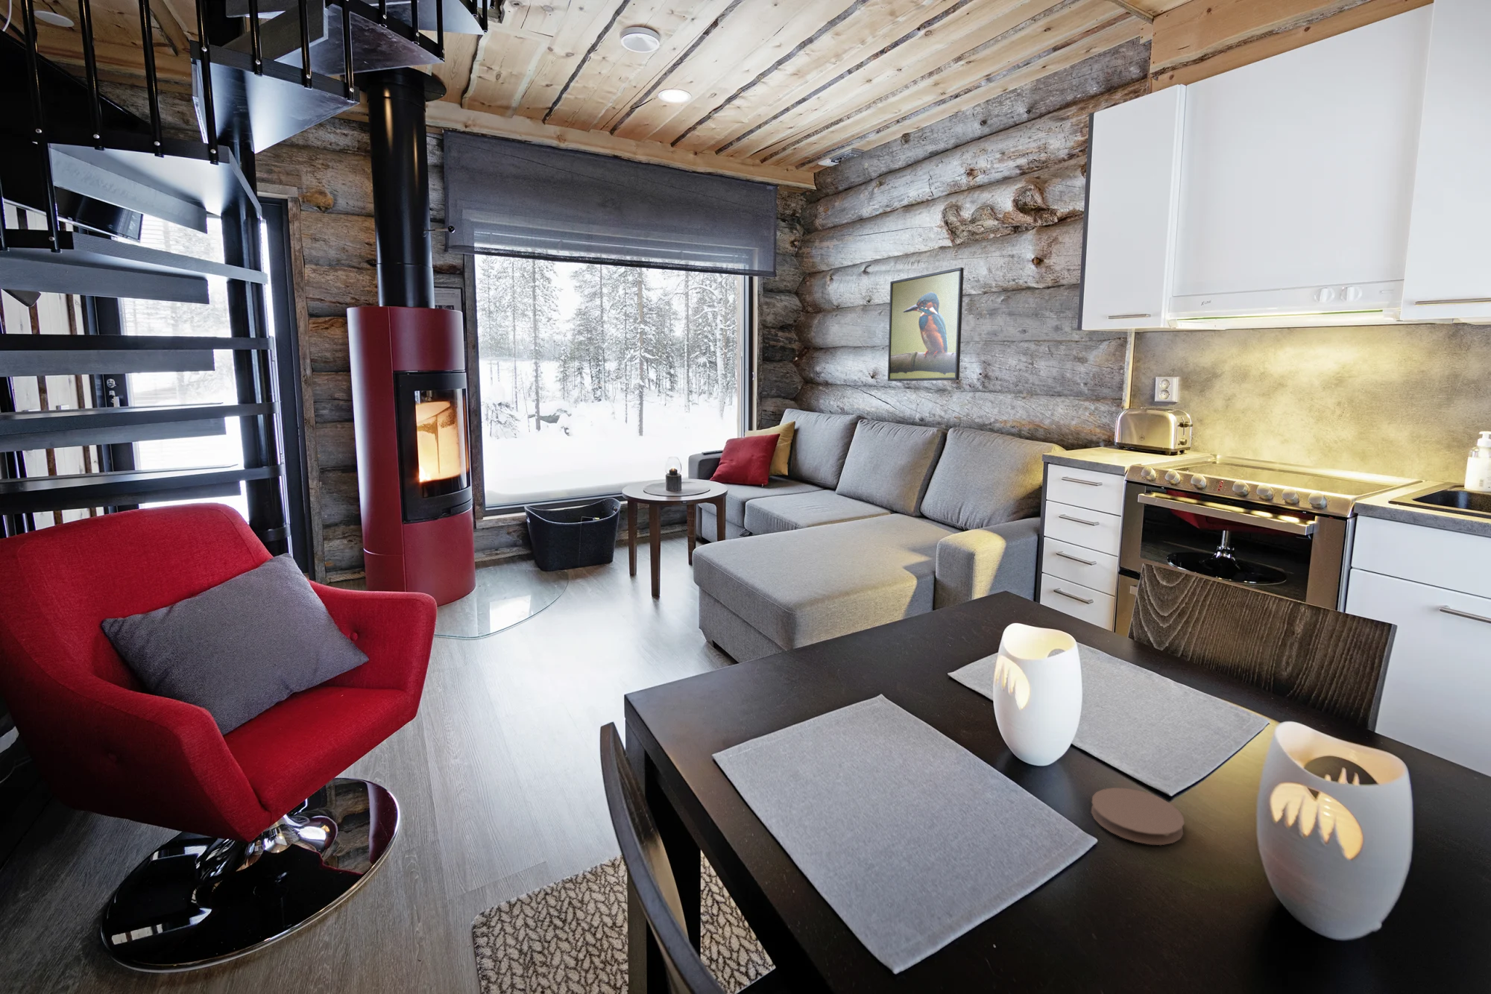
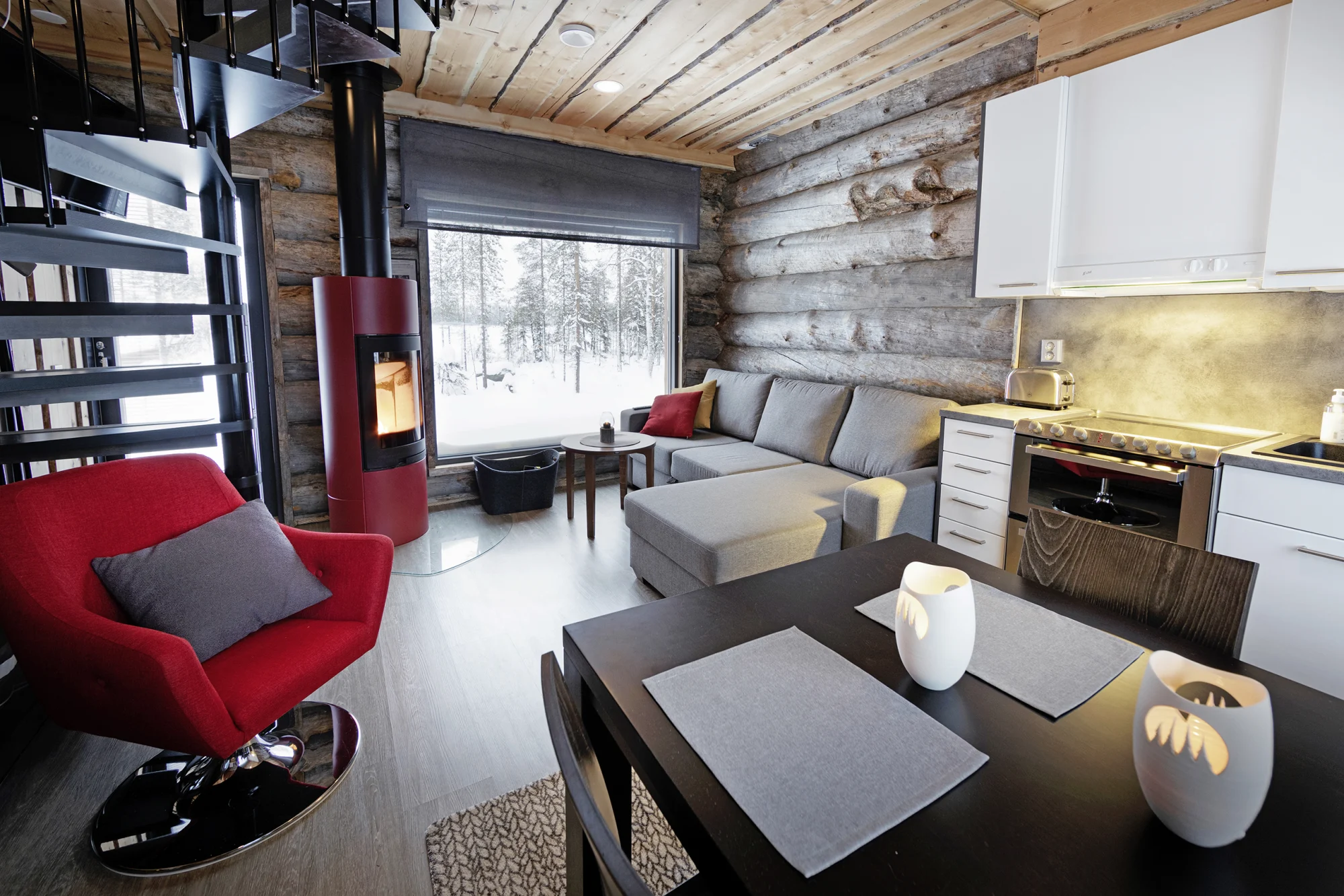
- coaster (1136, 814)
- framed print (923, 328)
